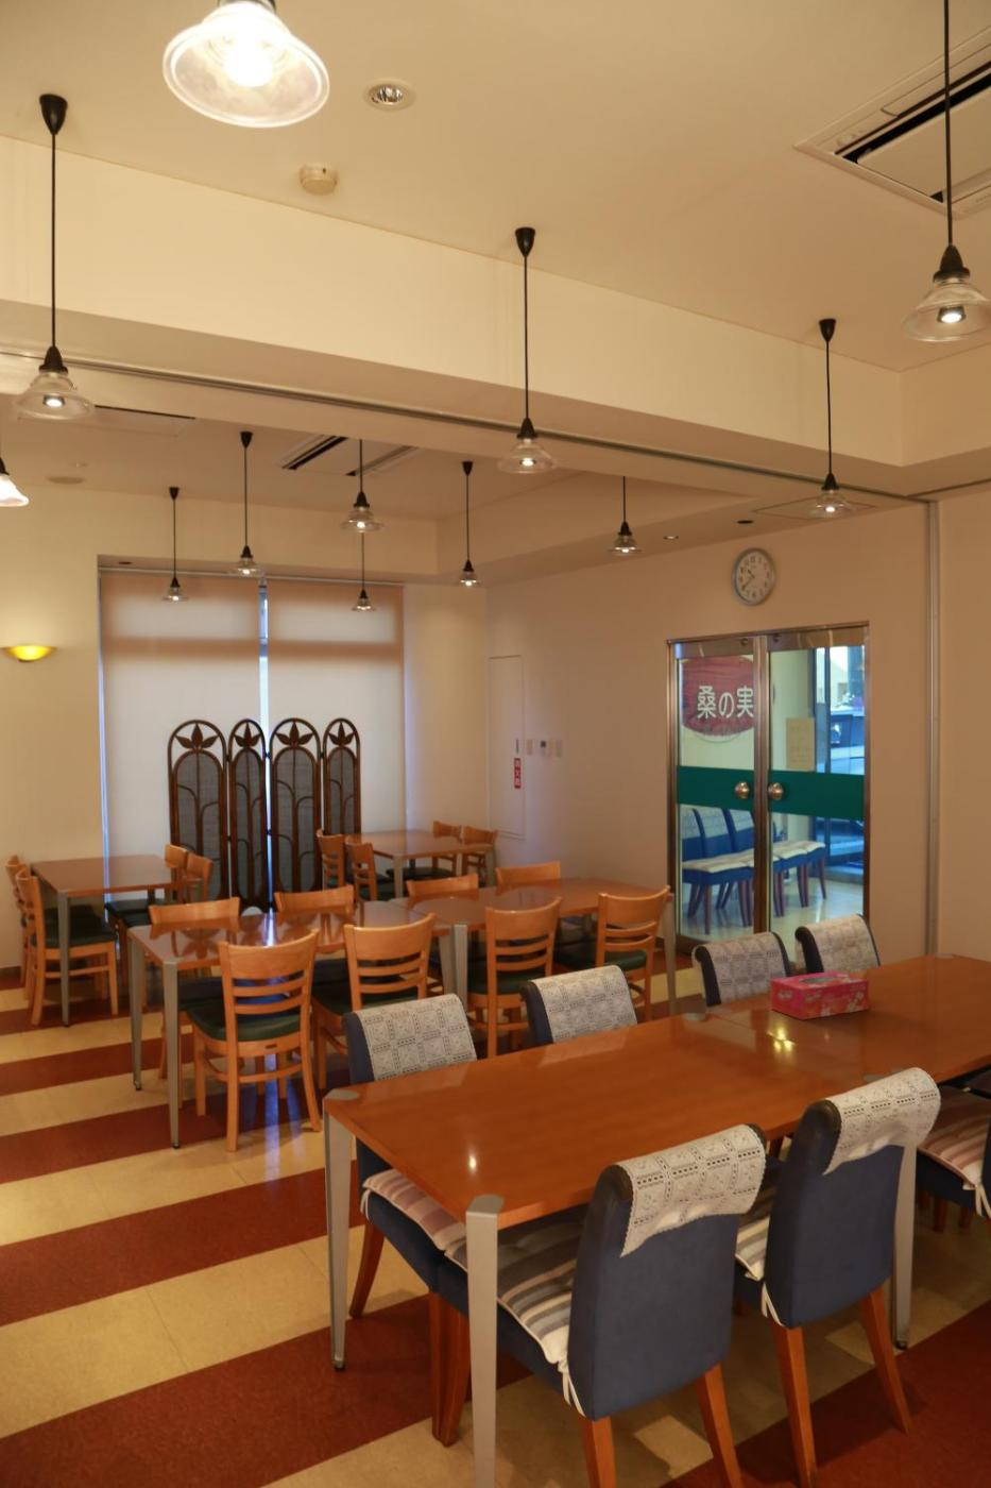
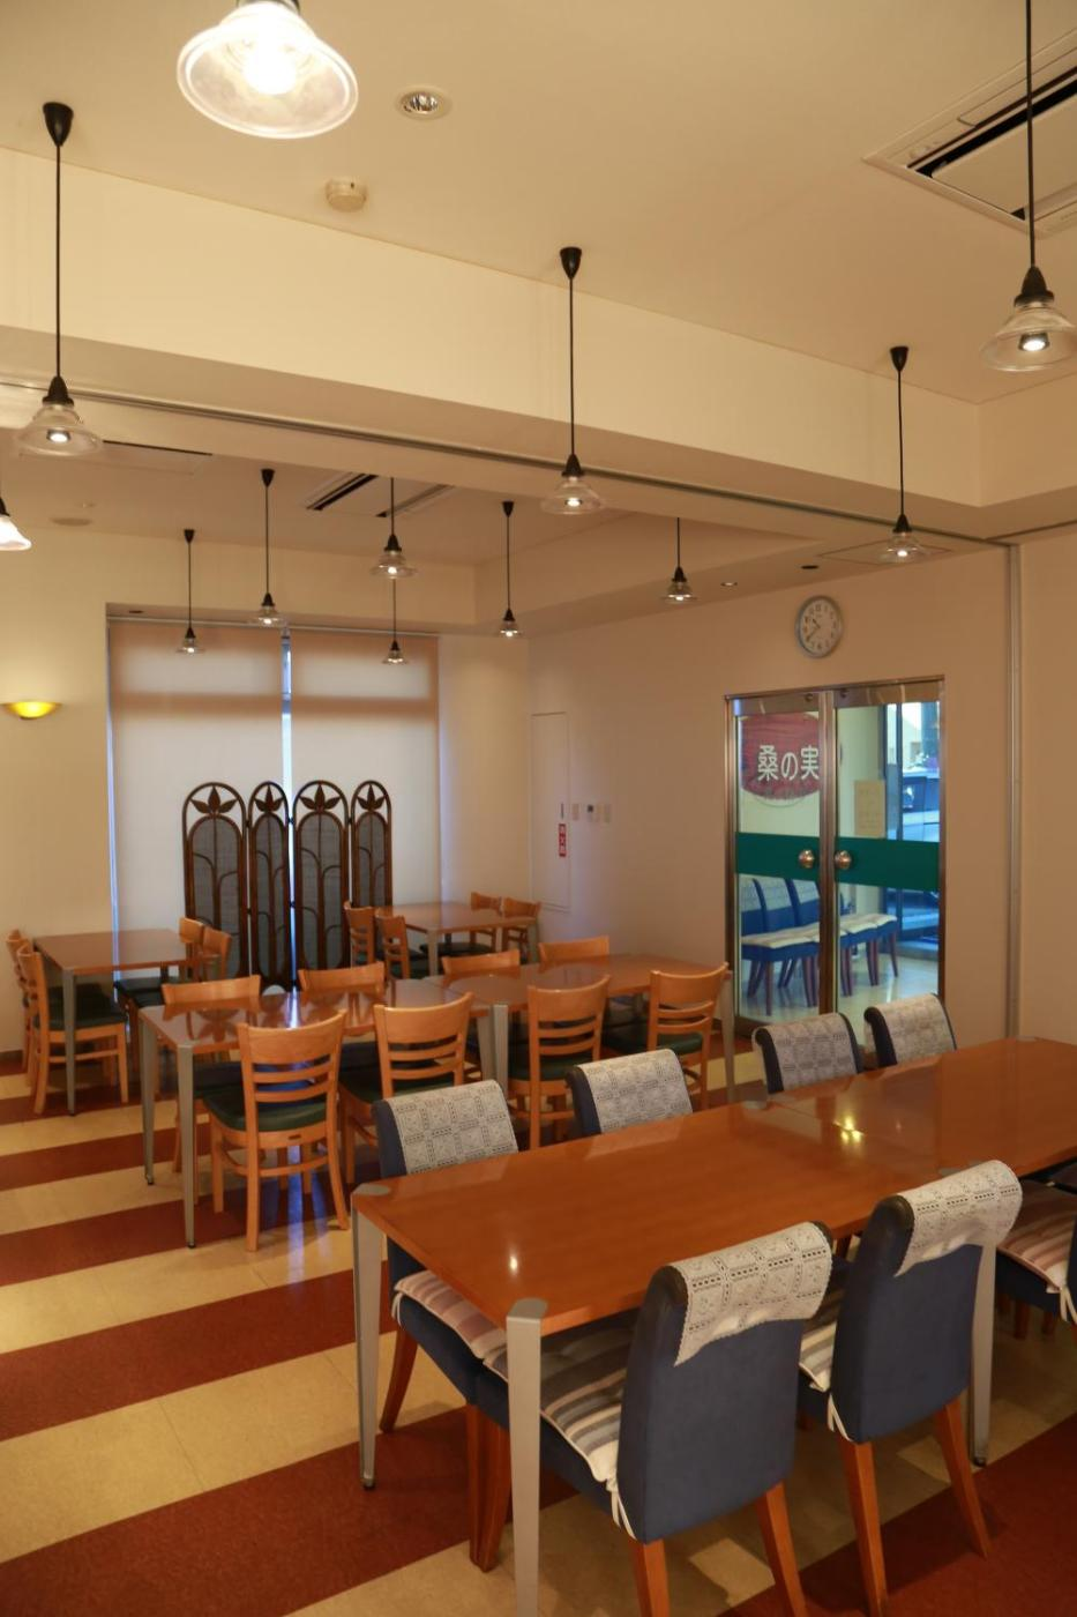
- tissue box (818, 993)
